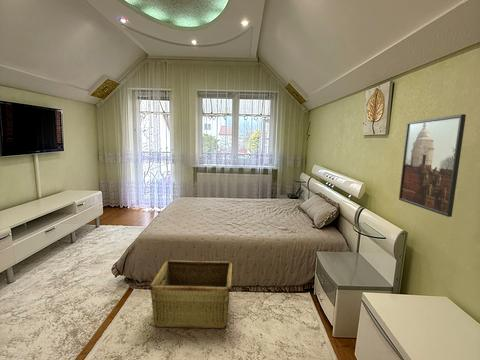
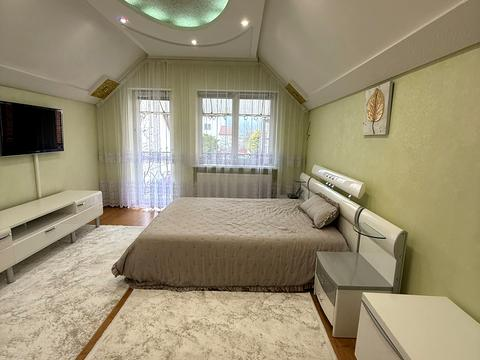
- hamper (195, 291)
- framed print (426, 164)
